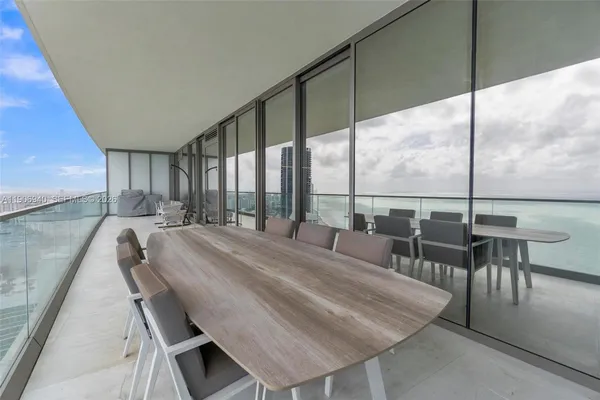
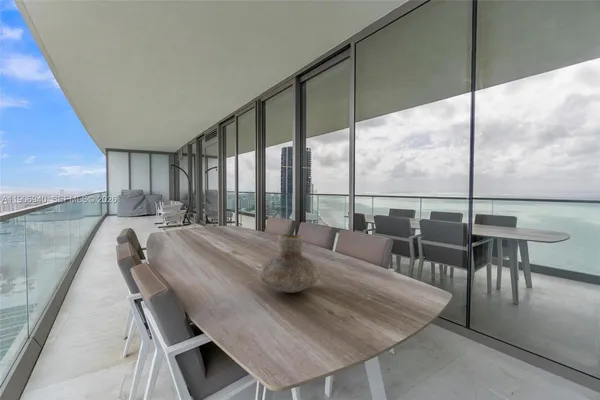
+ vase (289, 262)
